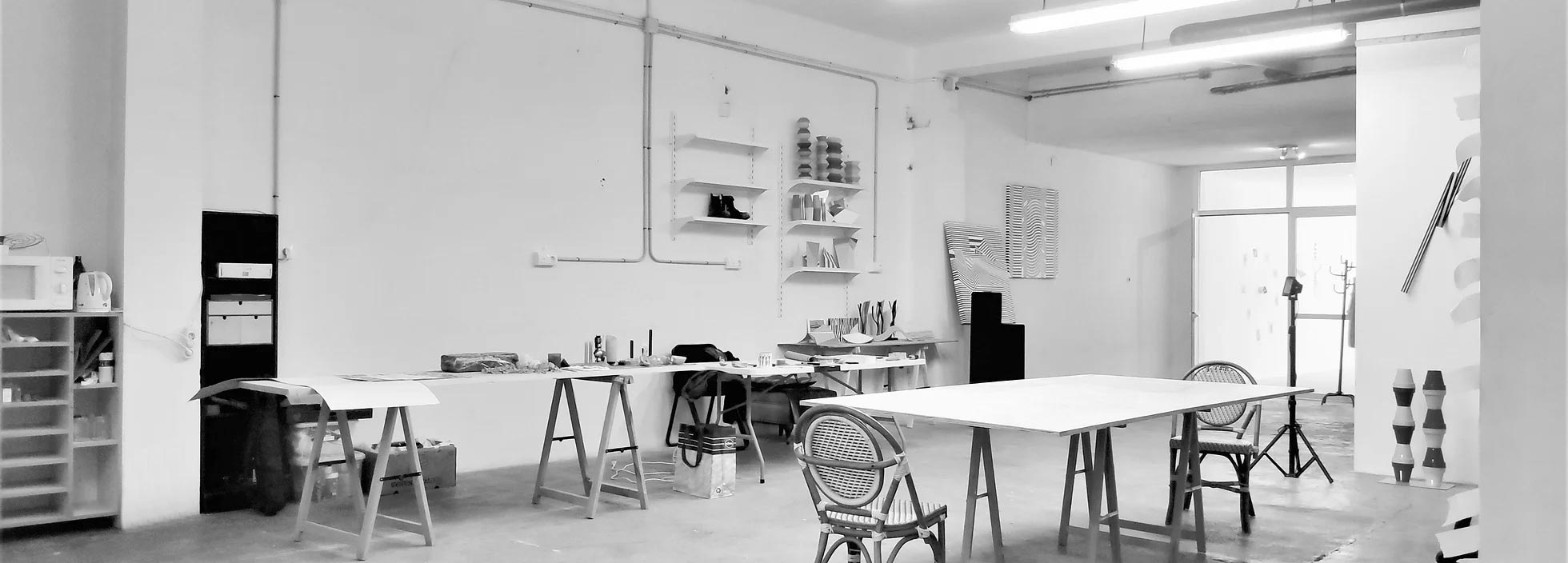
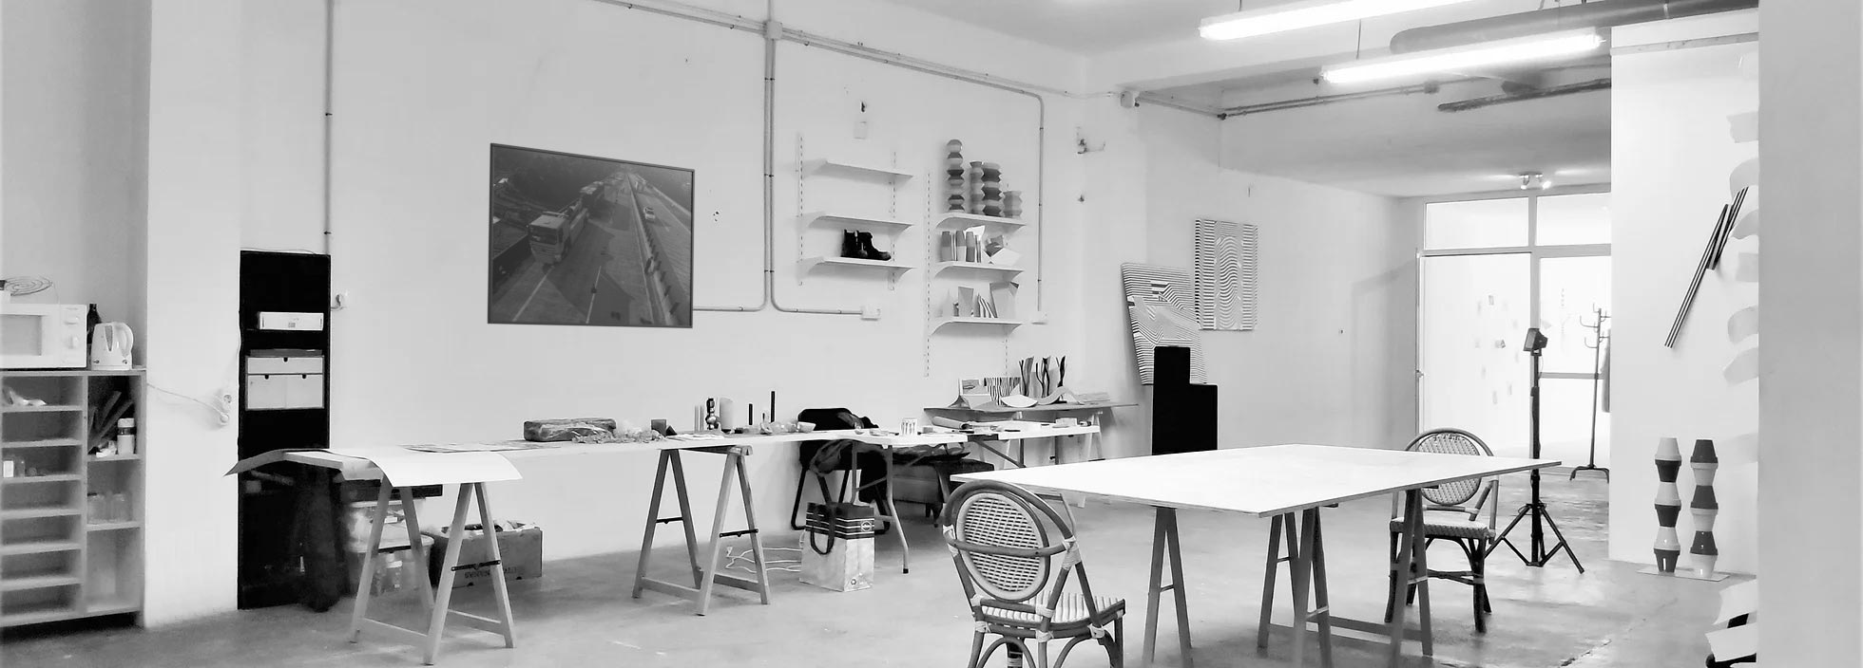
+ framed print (596, 241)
